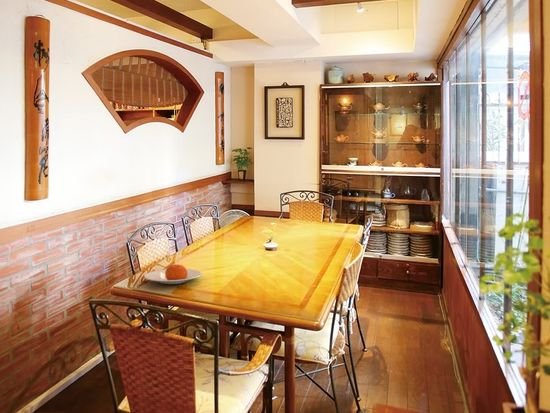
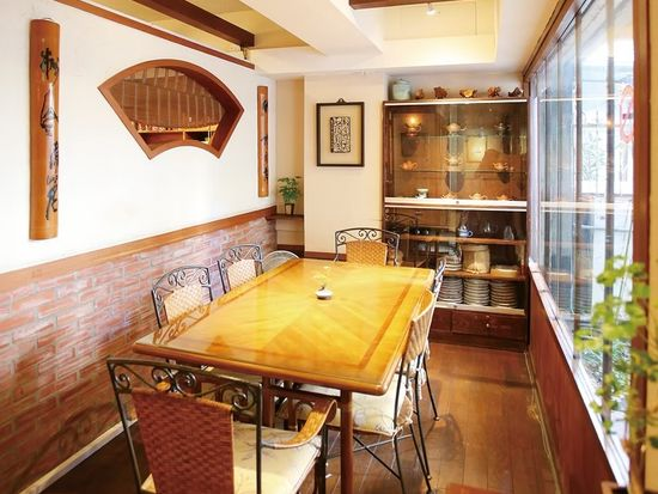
- plate (173, 272)
